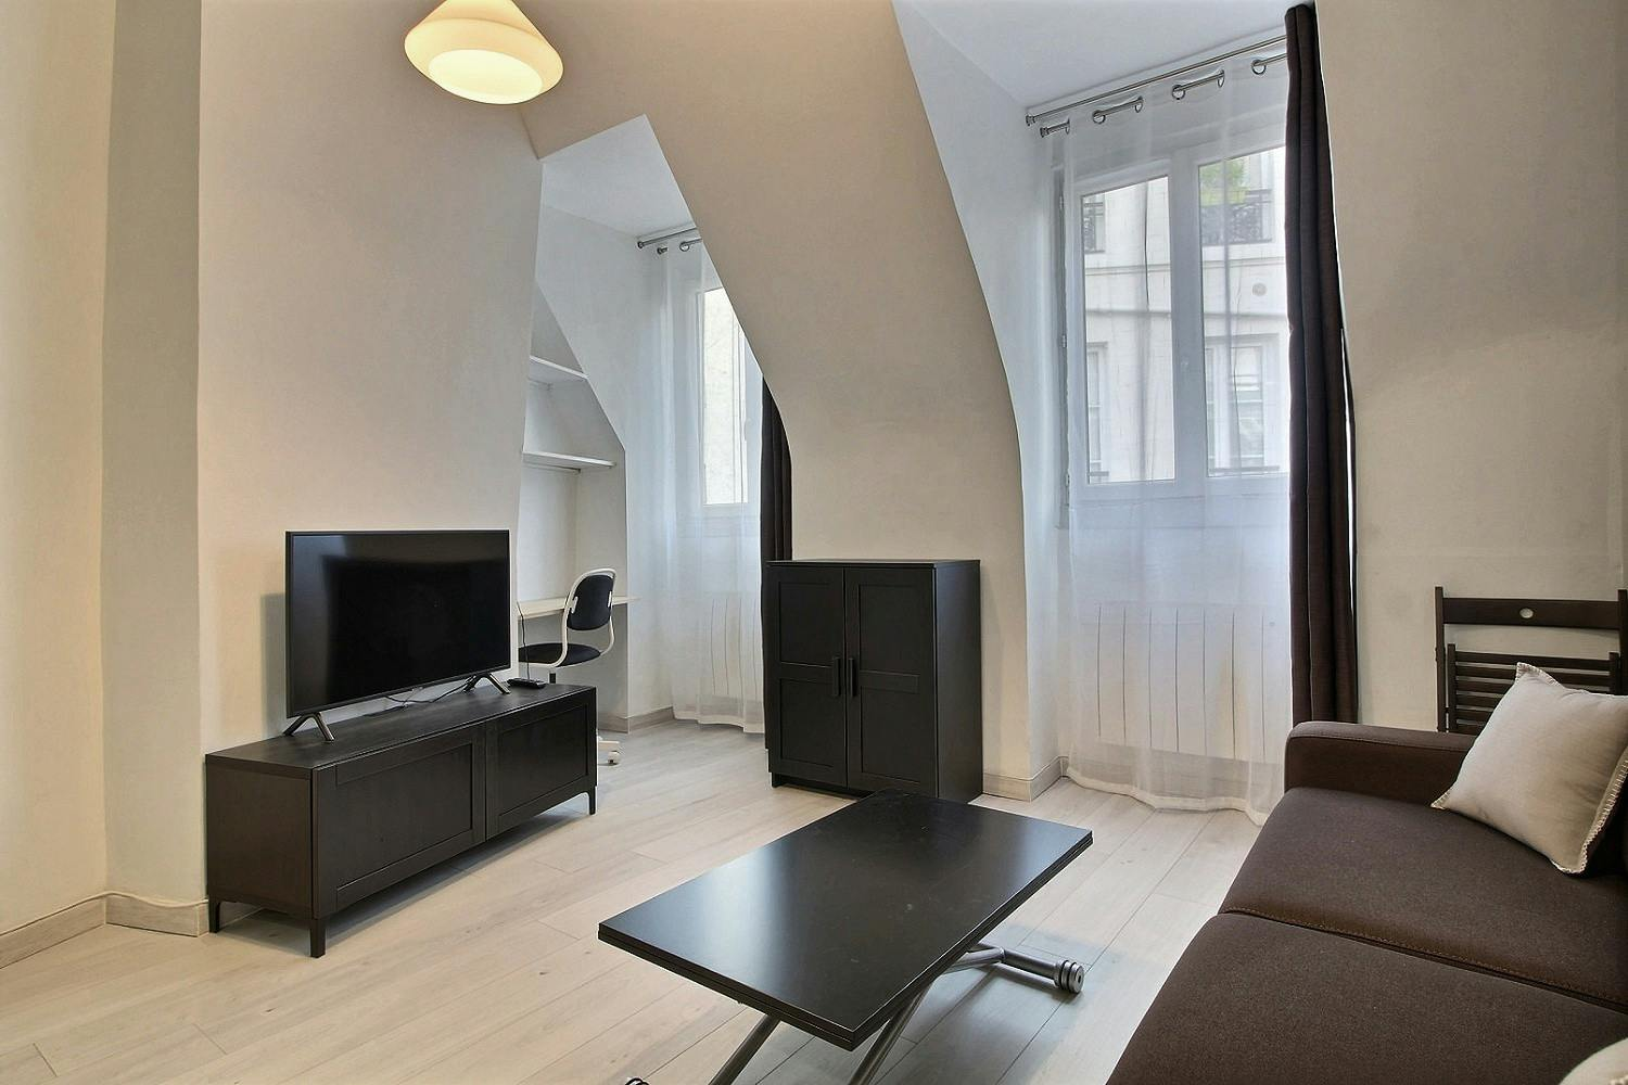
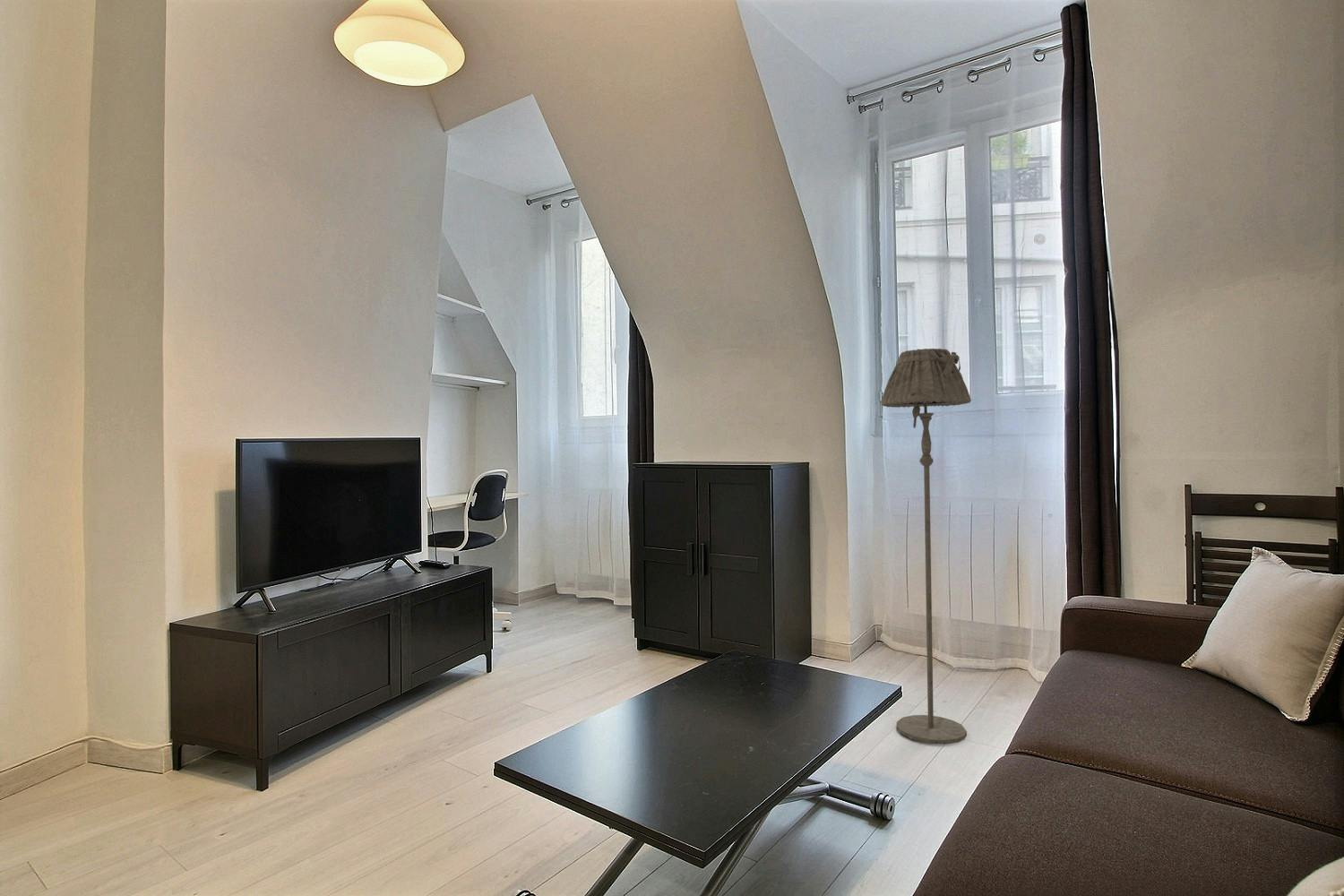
+ floor lamp (927, 540)
